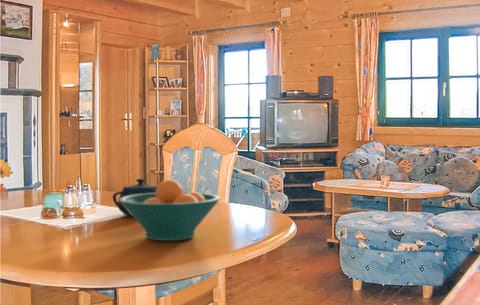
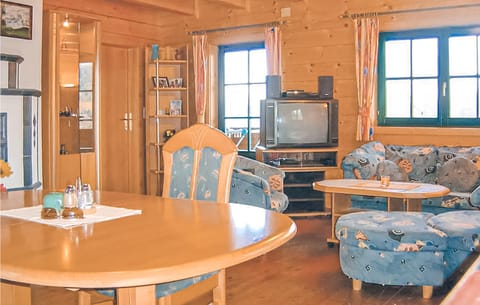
- fruit bowl (170, 208)
- teapot (142, 193)
